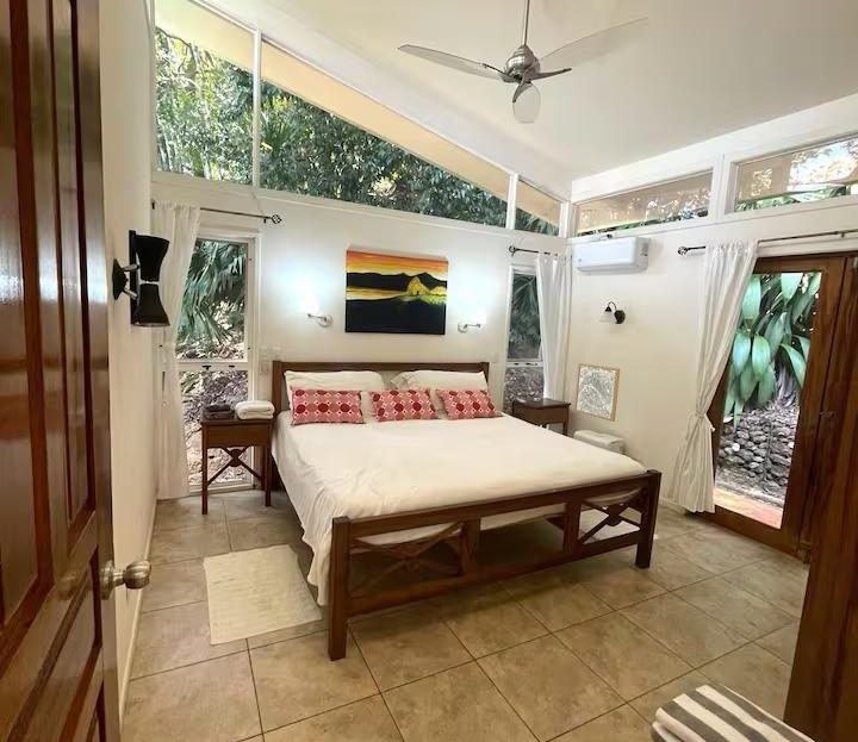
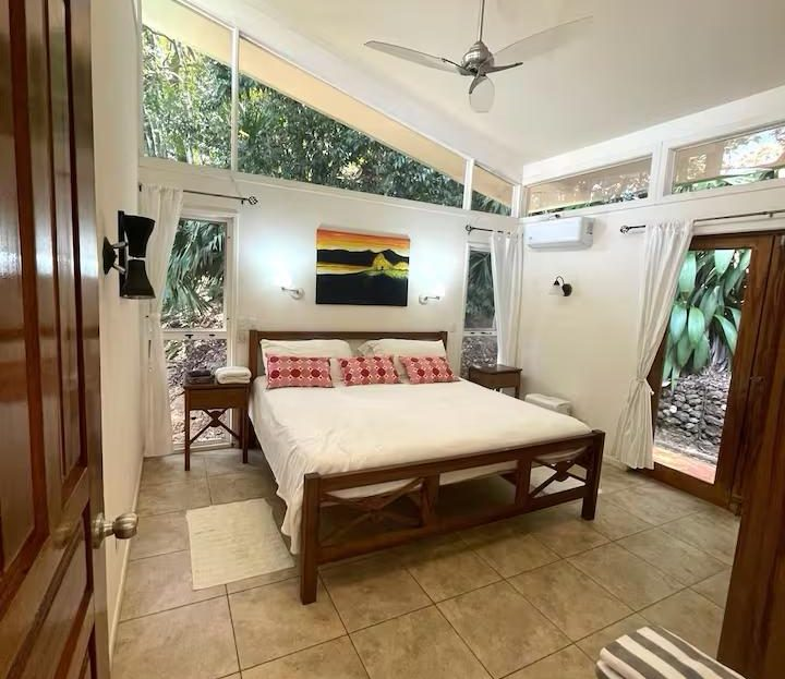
- wall art (596, 391)
